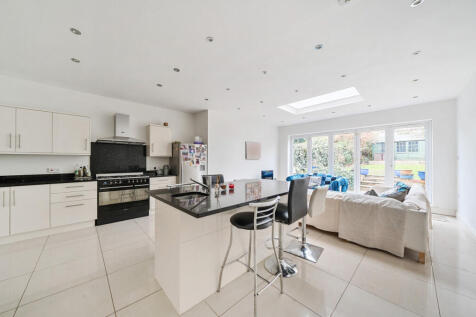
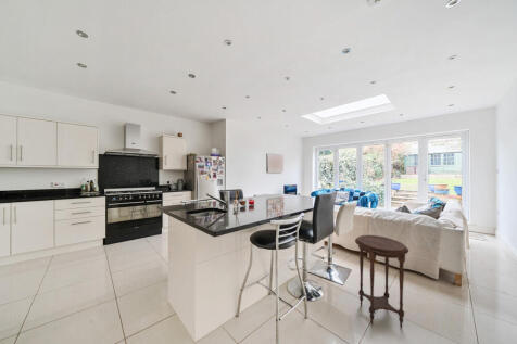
+ side table (374, 277)
